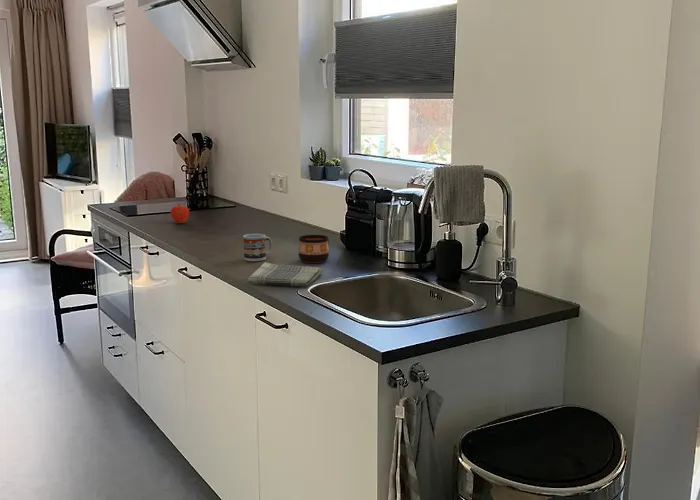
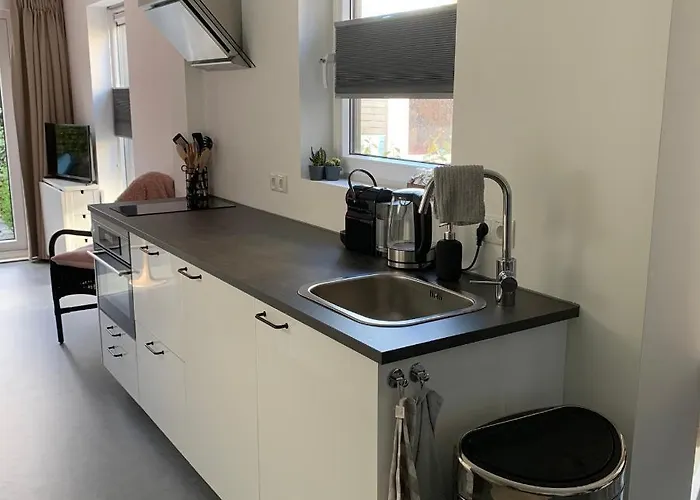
- cup (258, 246)
- dish towel (286, 273)
- cup (315, 248)
- fruit (180, 213)
